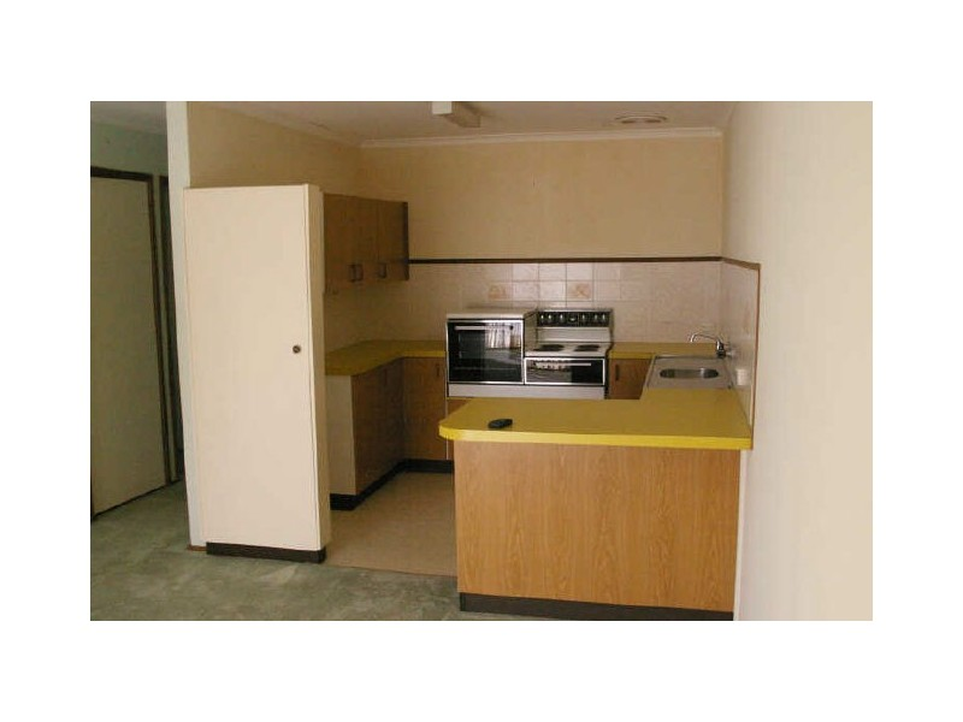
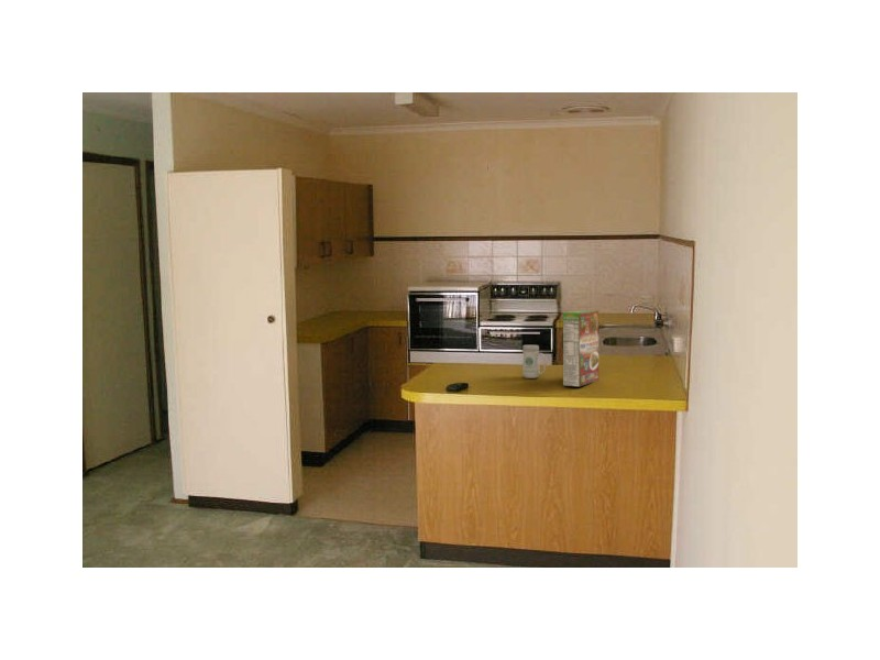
+ cereal box (581, 346)
+ mug (534, 361)
